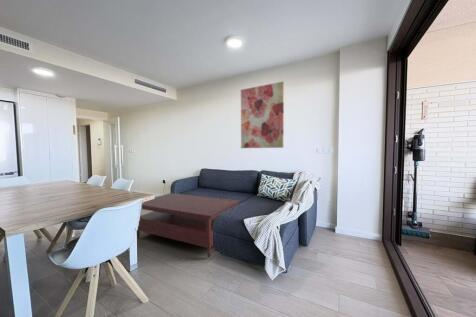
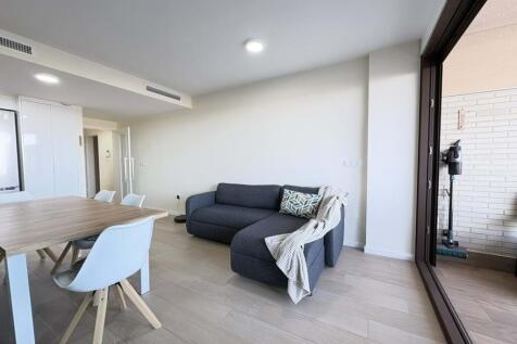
- wall art (261, 117)
- coffee table (187, 219)
